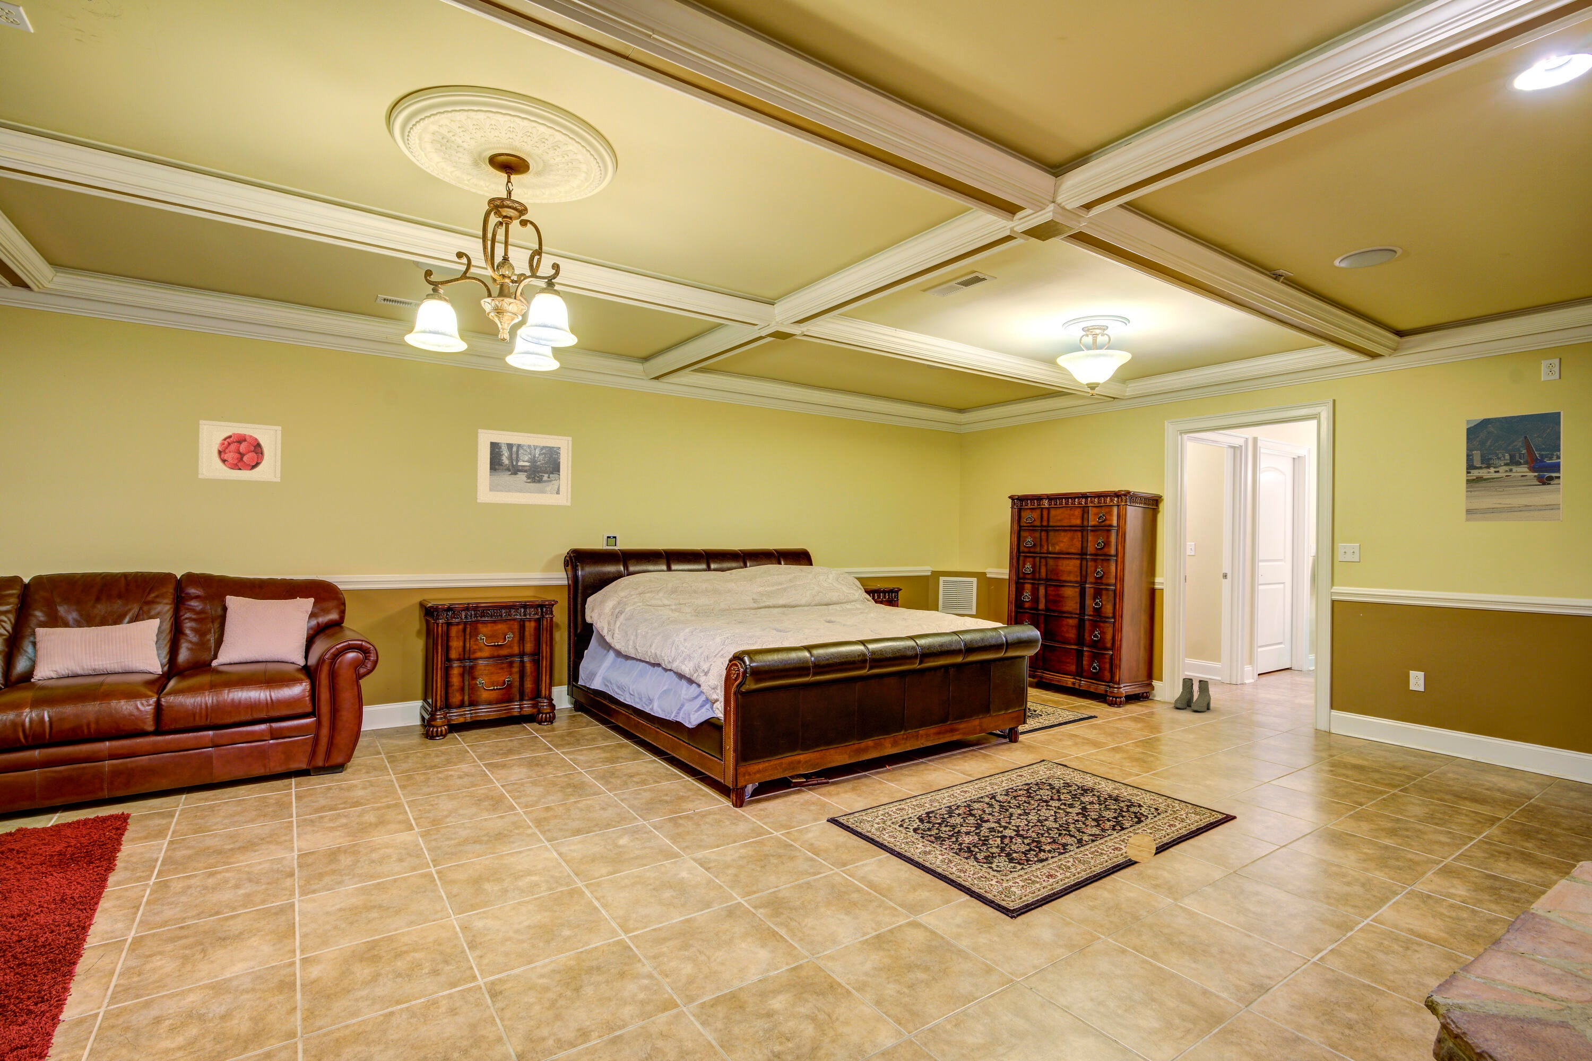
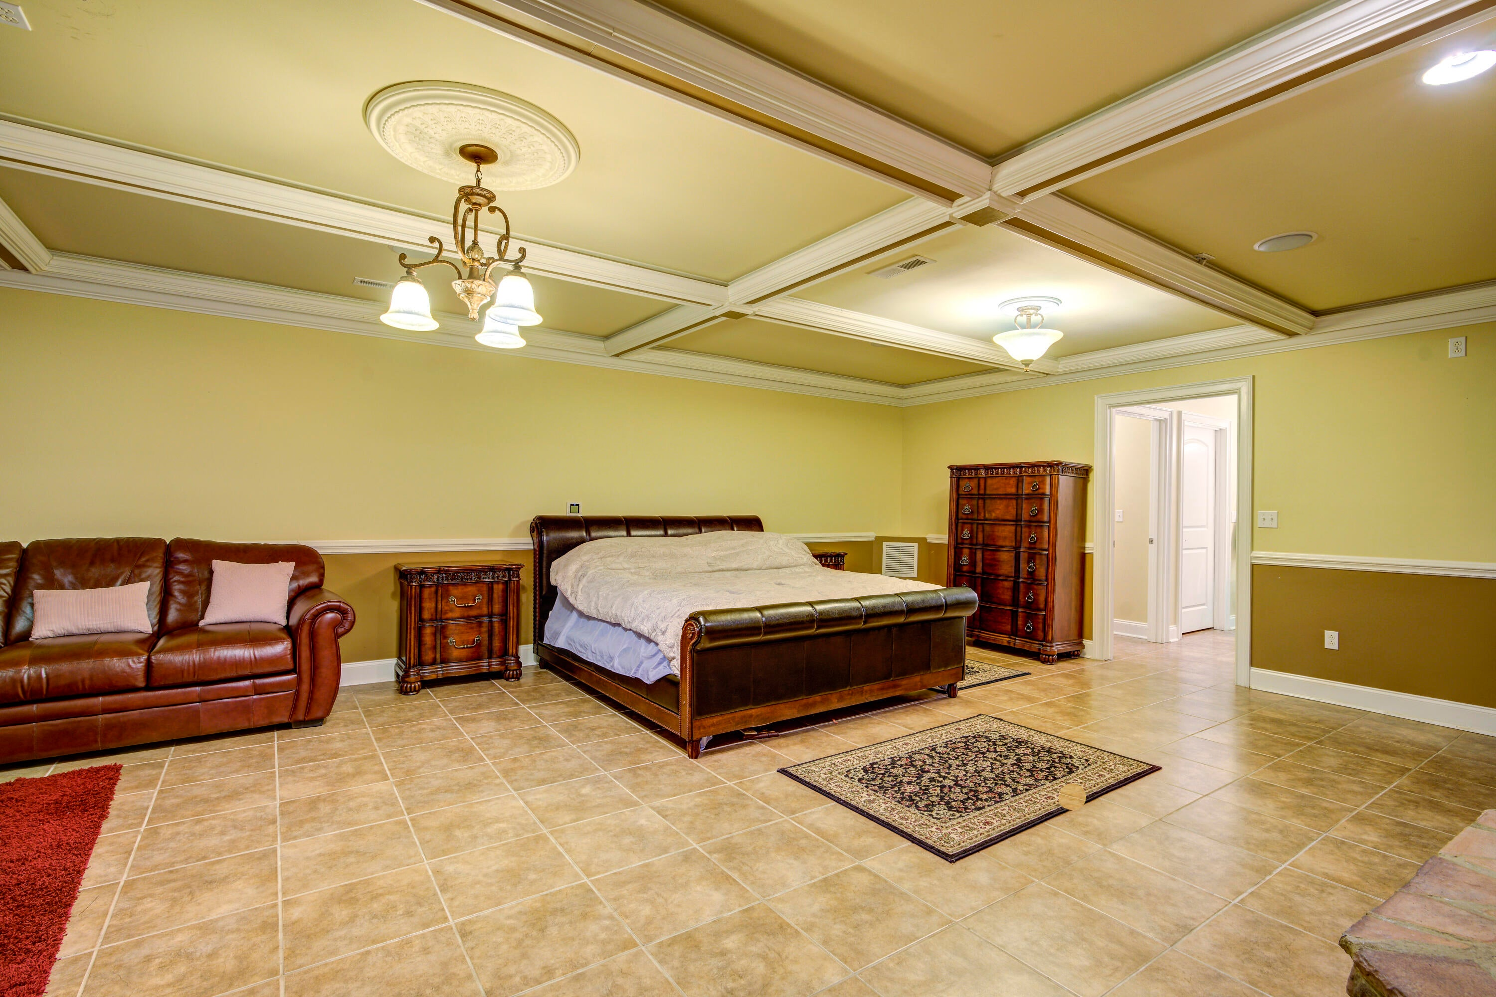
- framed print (1511, 469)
- boots (1193, 694)
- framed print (240, 451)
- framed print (526, 469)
